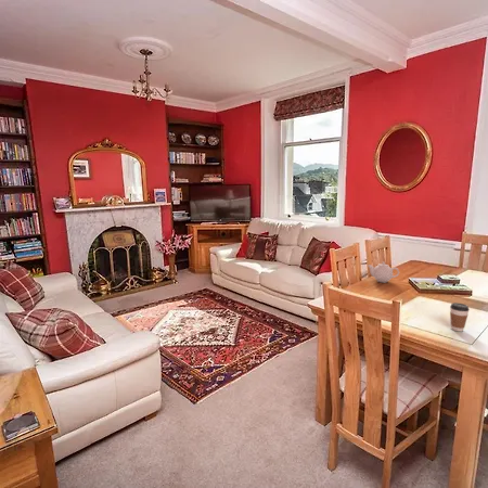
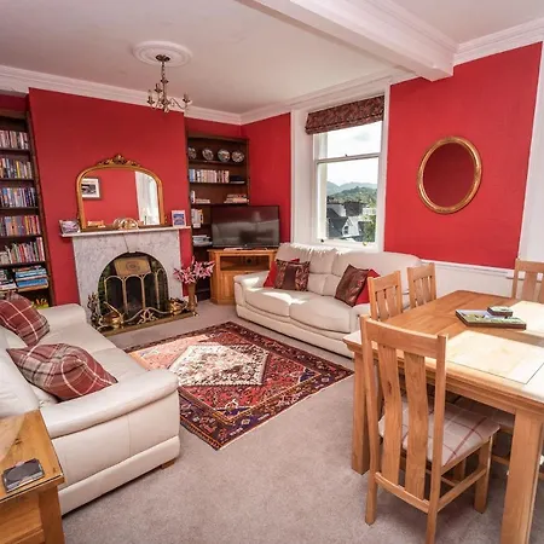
- coffee cup (458, 317)
- teapot (383, 271)
